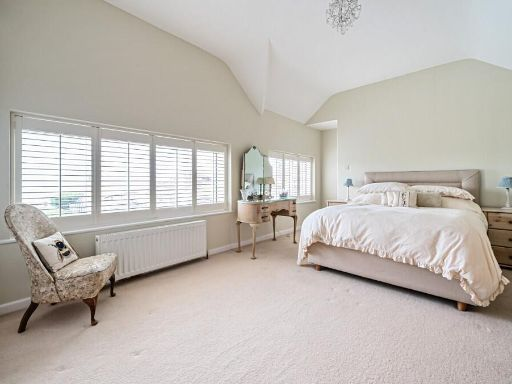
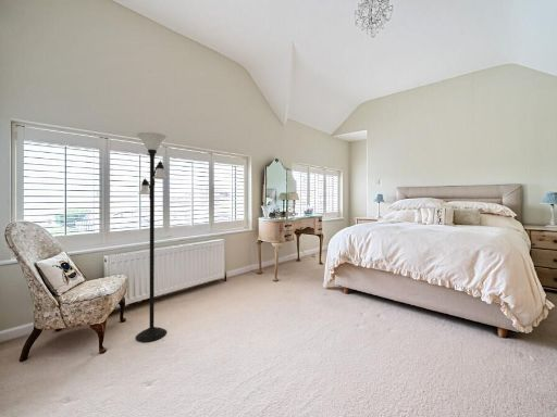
+ floor lamp (151, 235)
